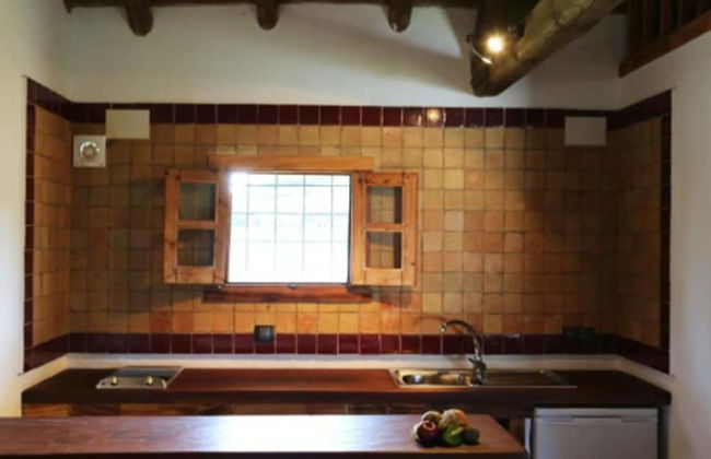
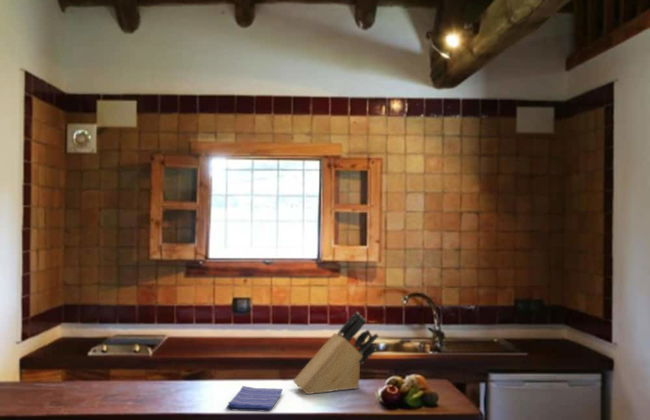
+ dish towel (255, 397)
+ knife block (336, 350)
